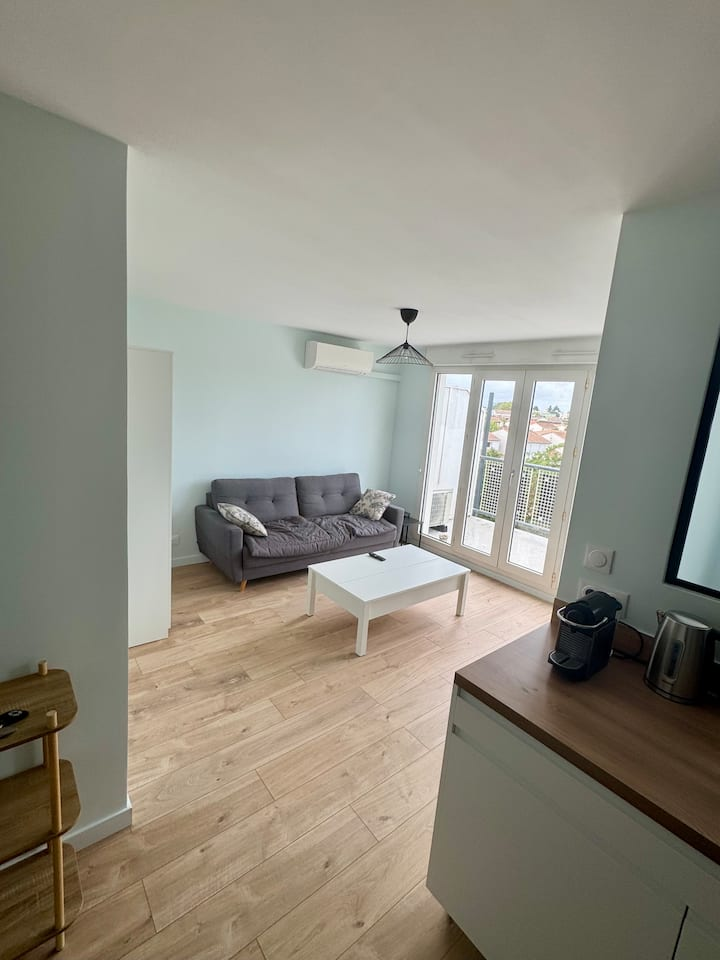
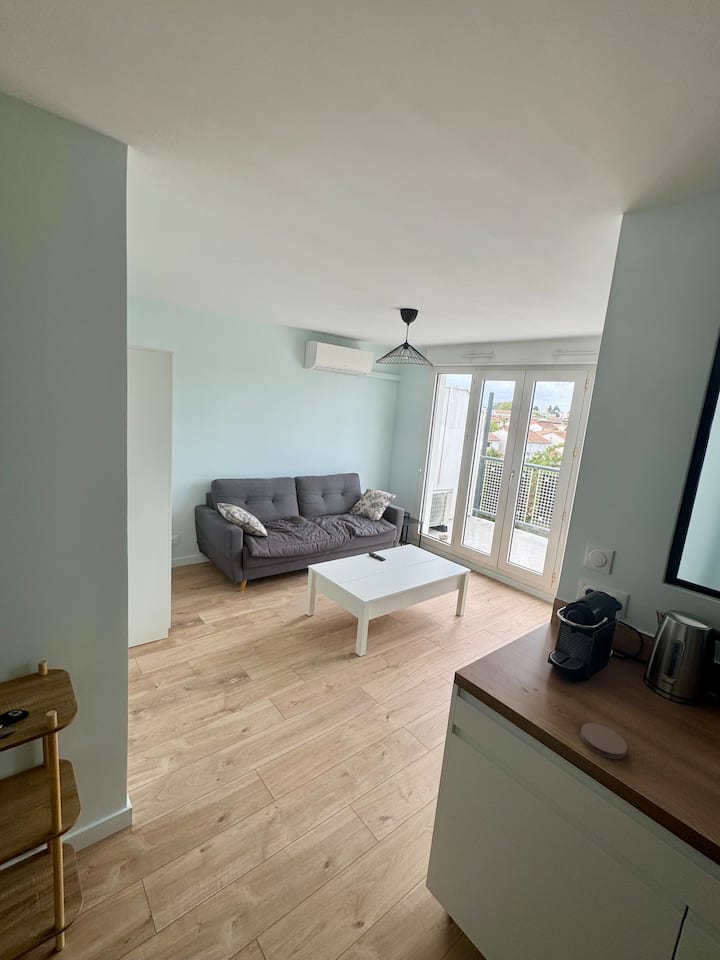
+ coaster (603, 740)
